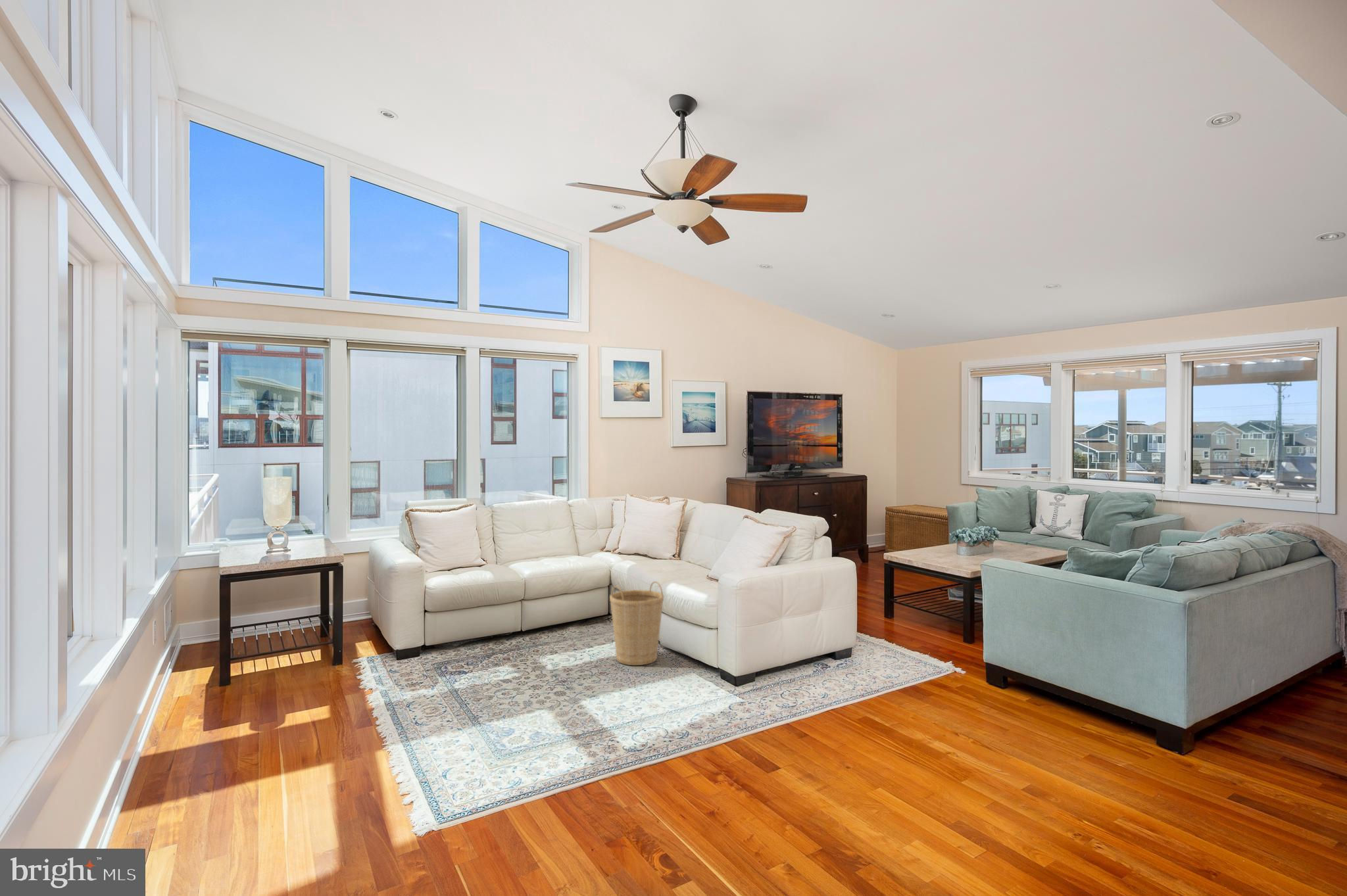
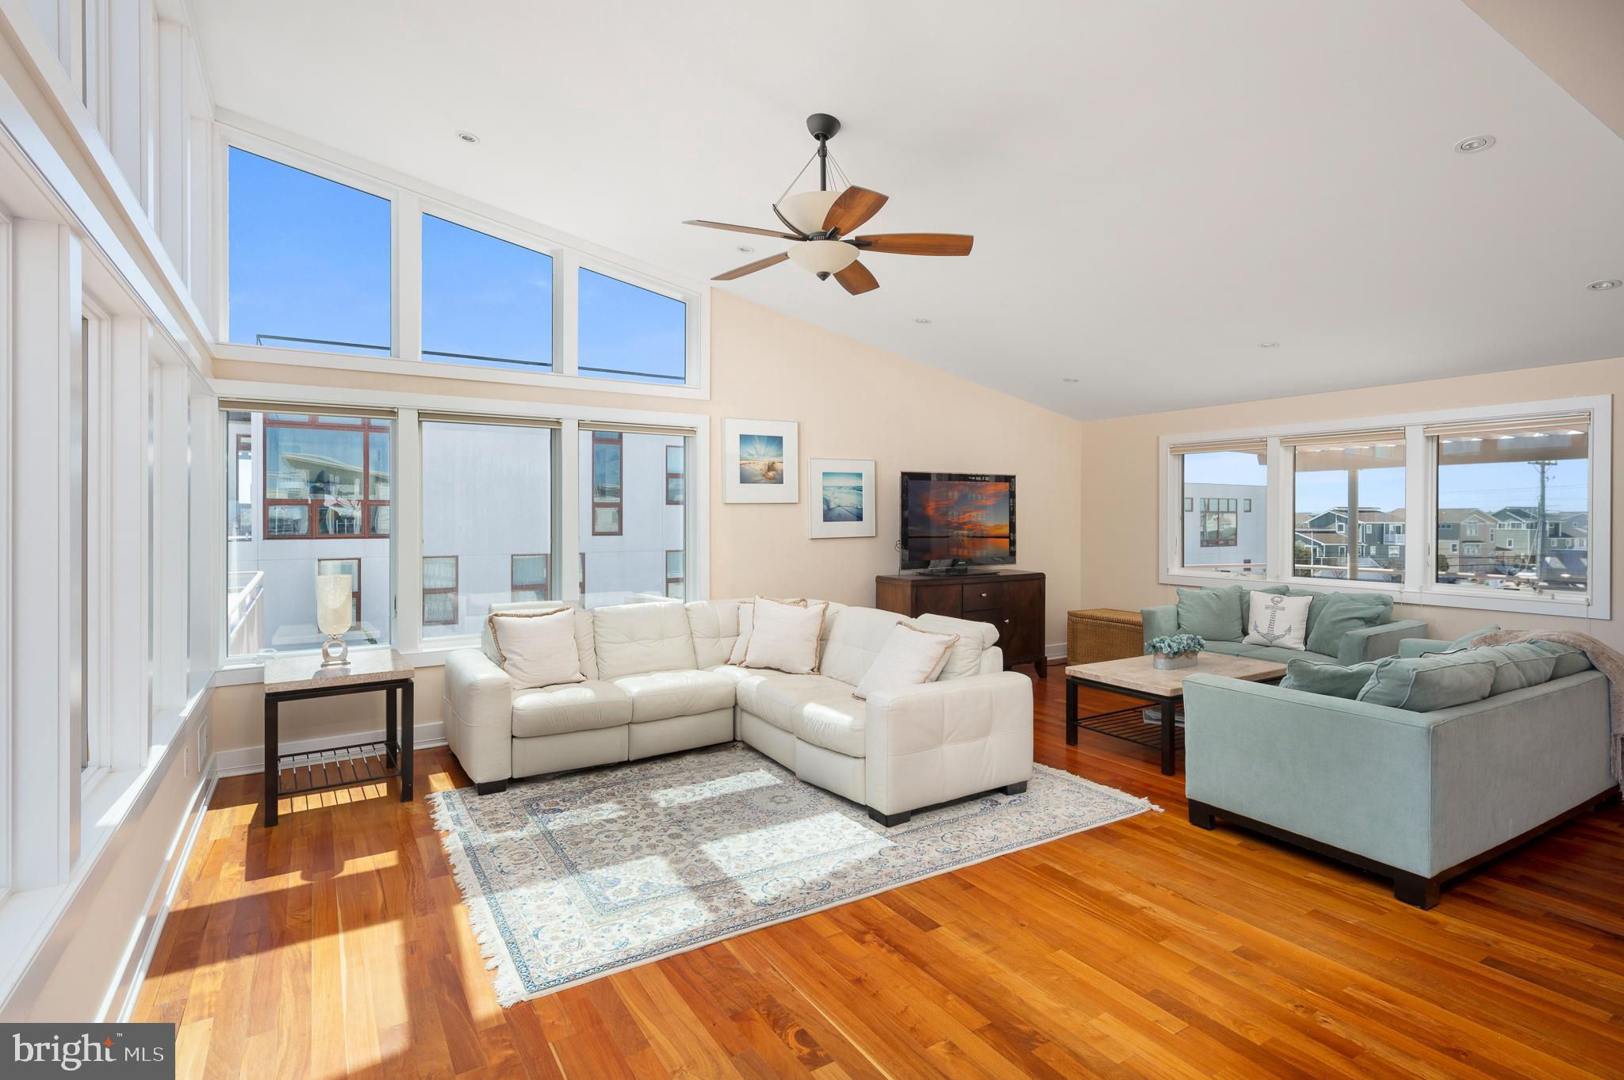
- basket (637, 621)
